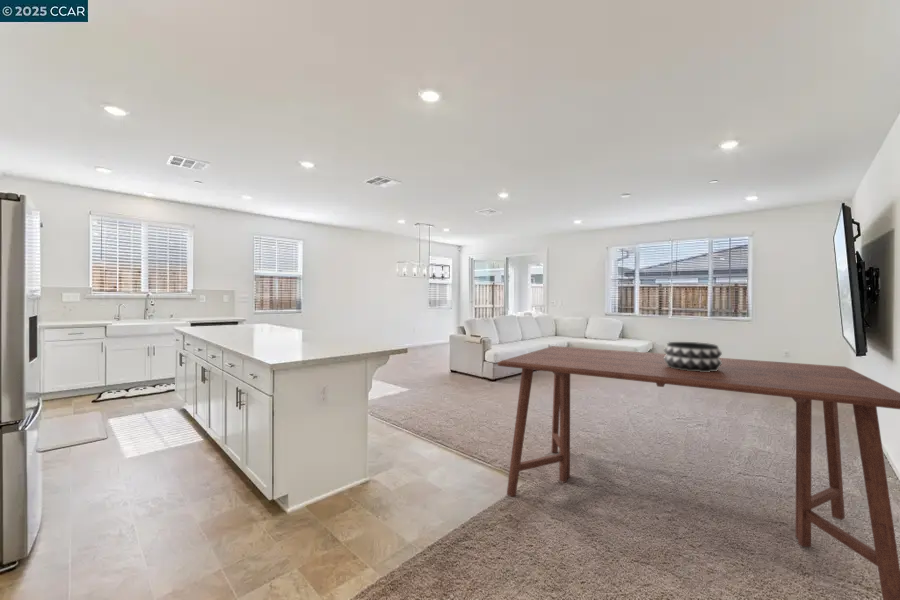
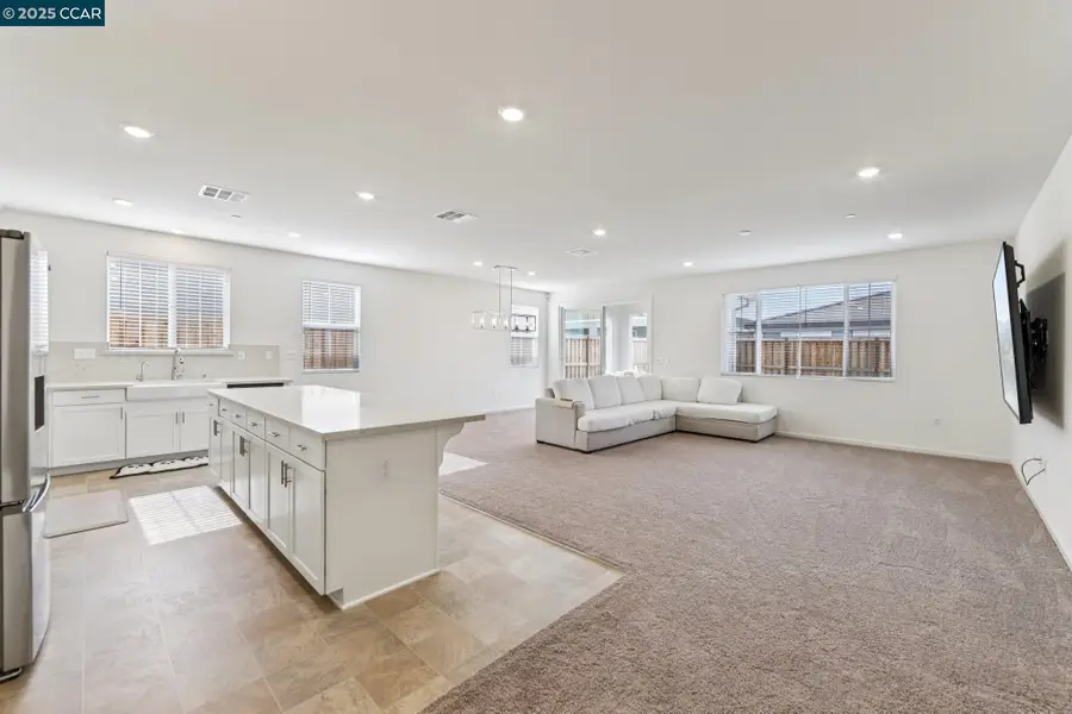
- dining table (663, 386)
- decorative bowl (691, 355)
